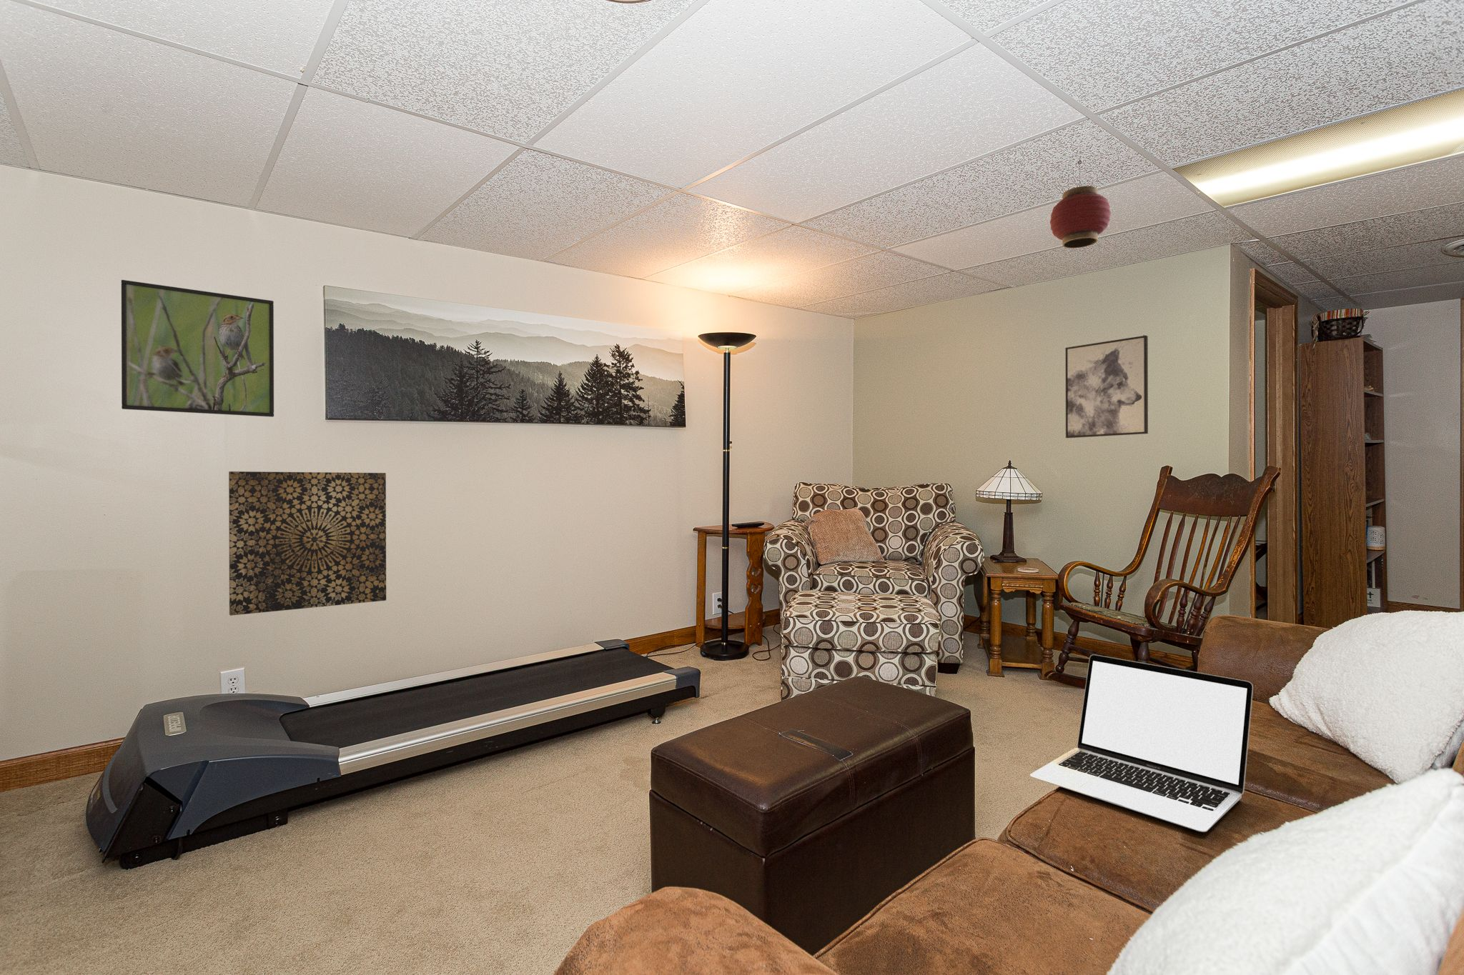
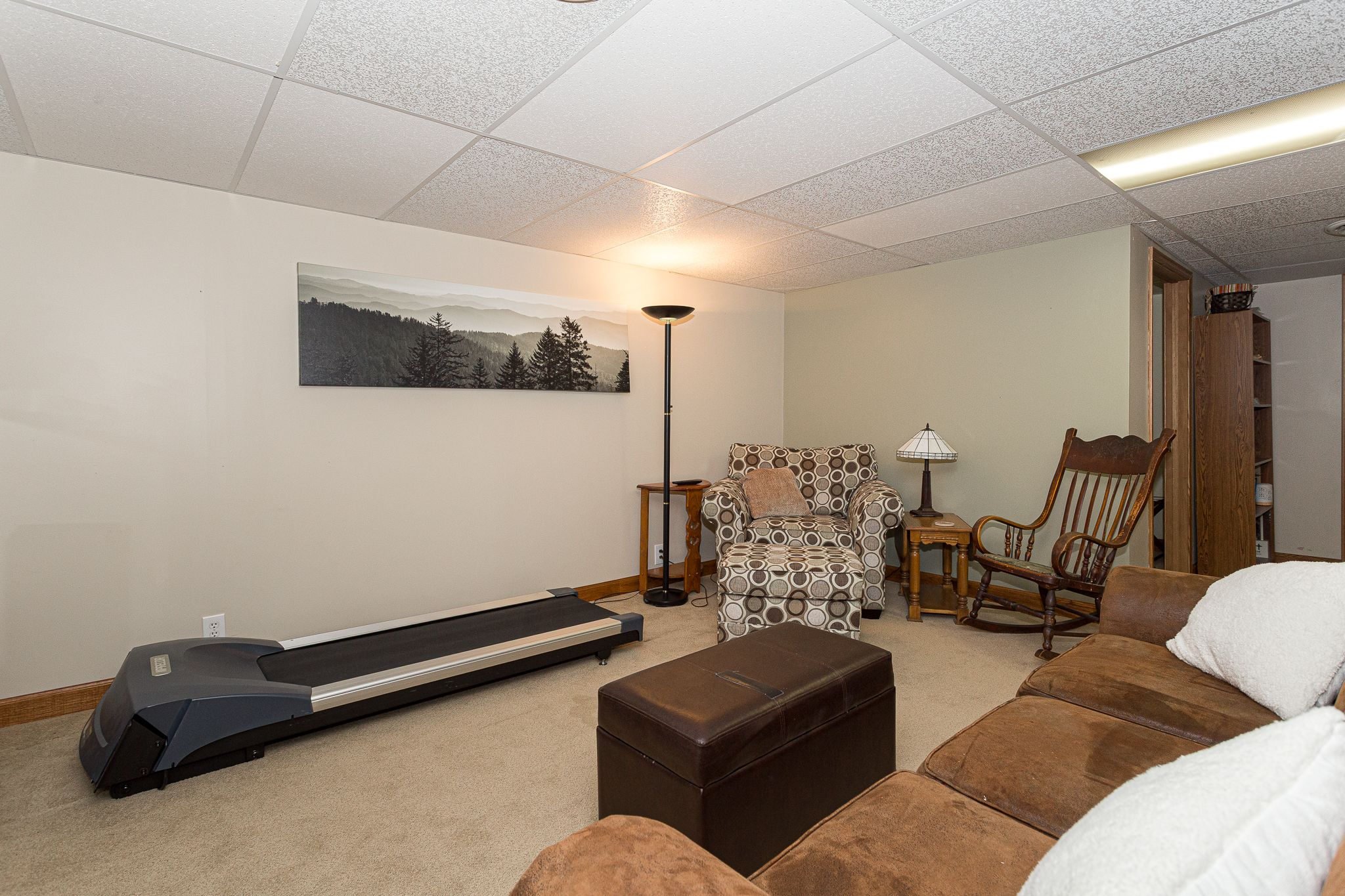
- laptop (1139, 731)
- wall art (1105, 388)
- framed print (201, 353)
- wall art (311, 540)
- hanging lantern (1080, 200)
